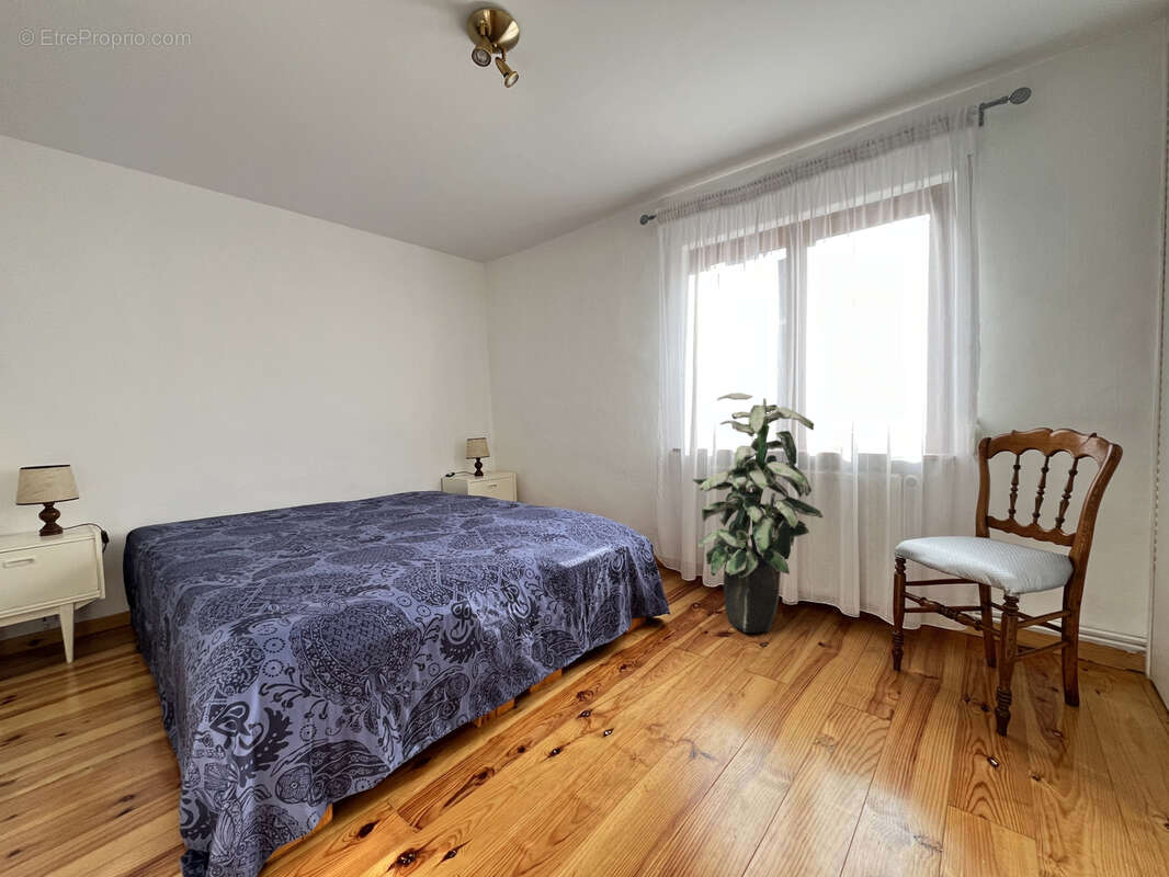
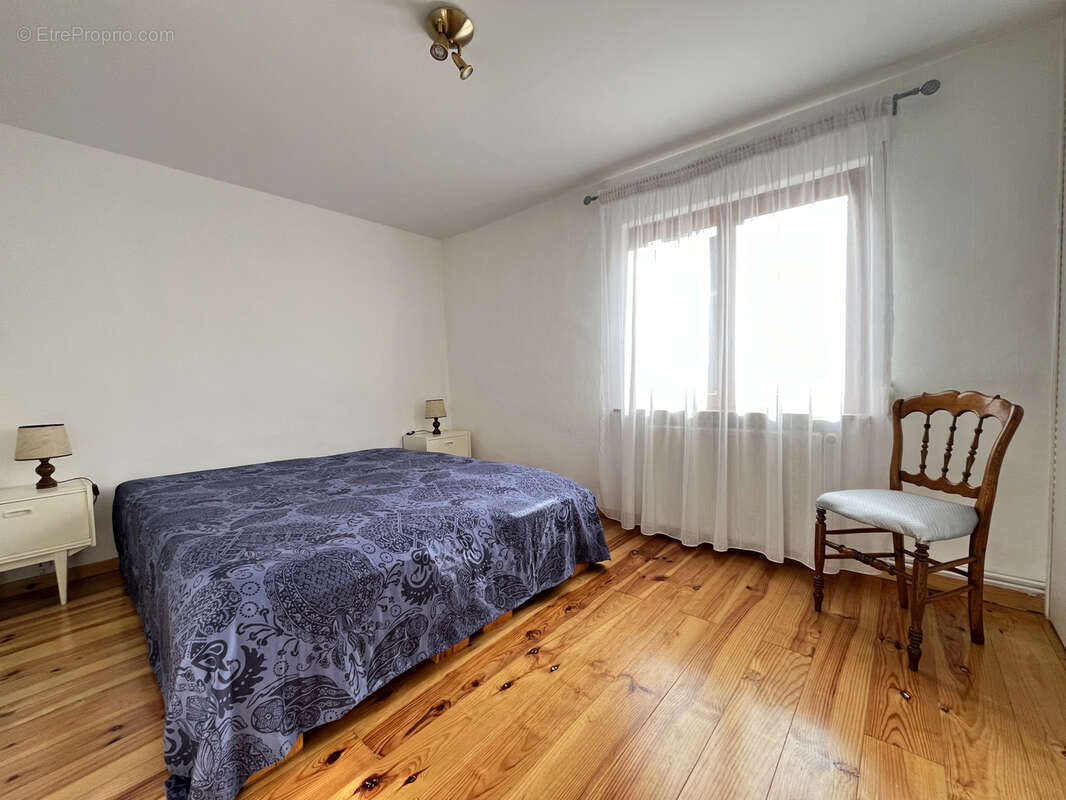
- indoor plant (750, 509)
